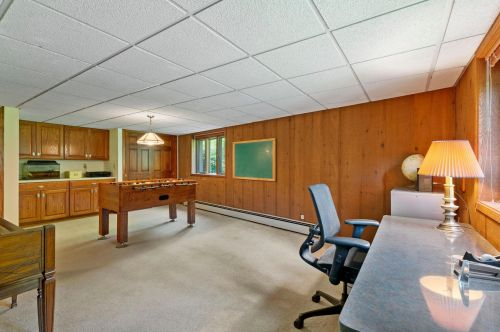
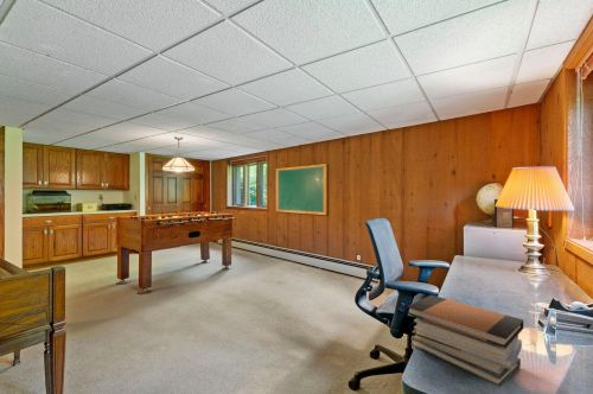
+ book stack (463, 333)
